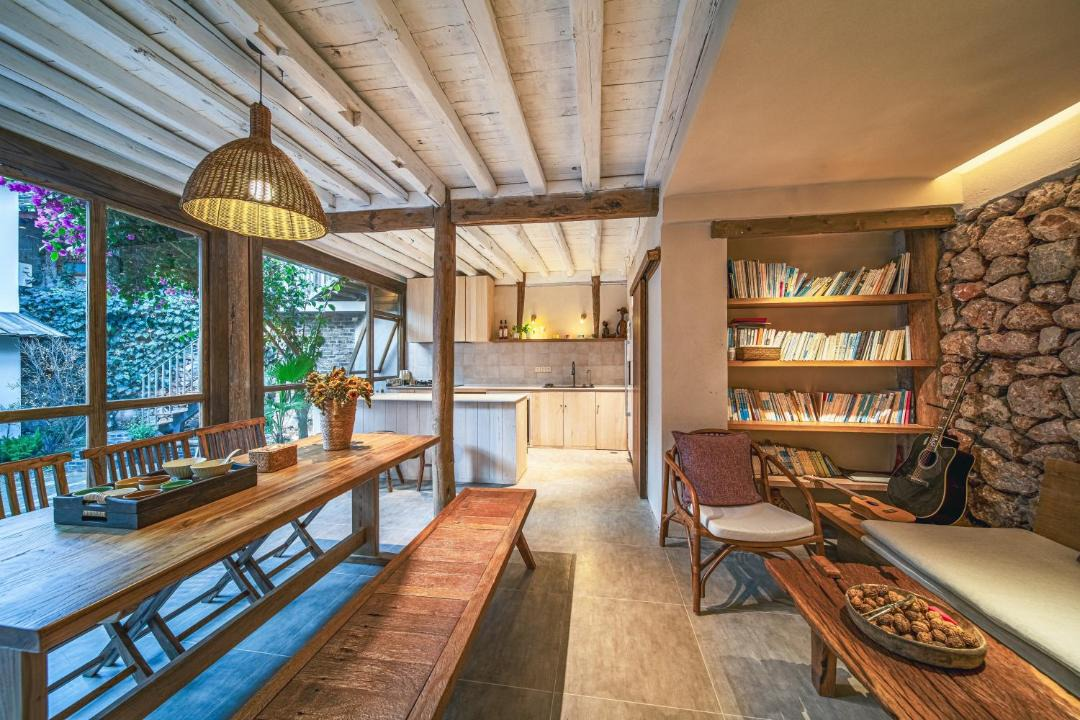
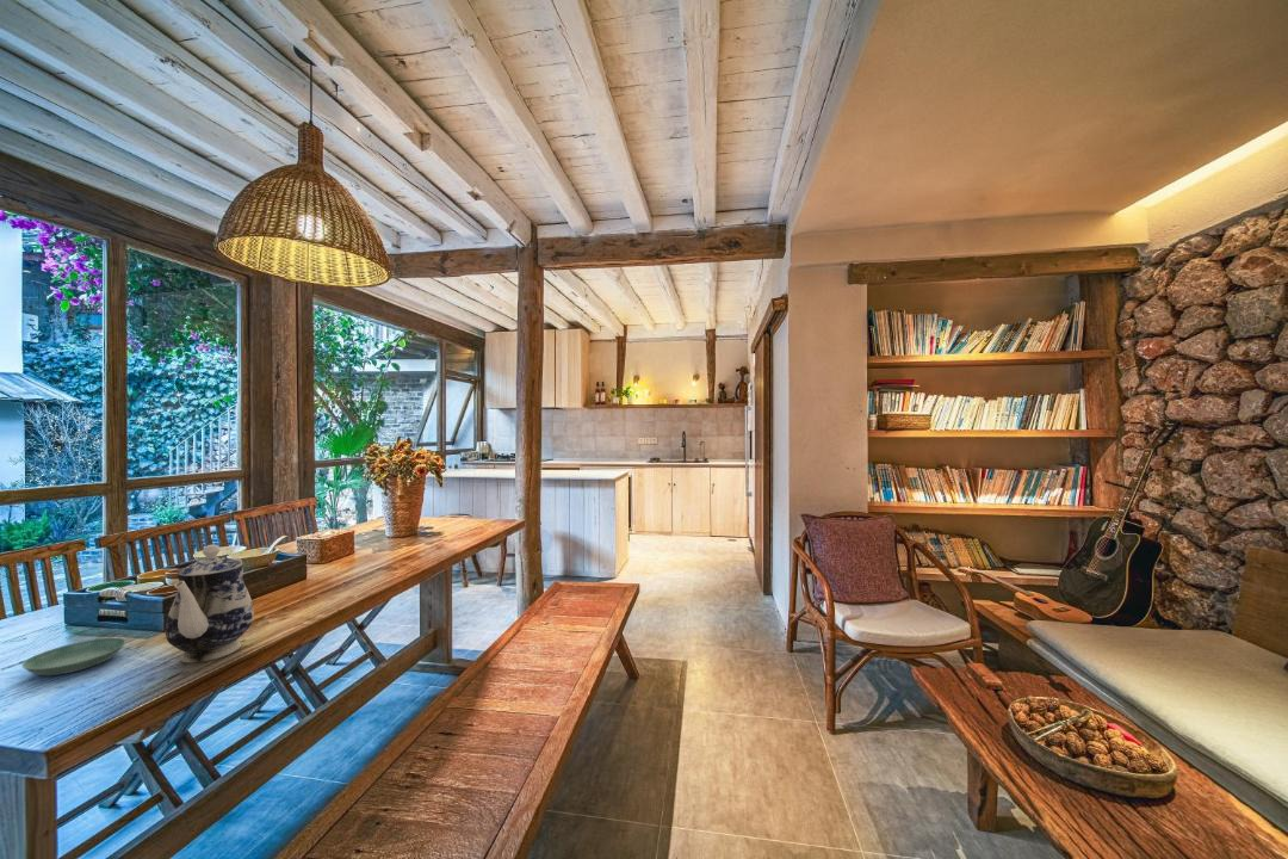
+ teapot (211, 598)
+ saucer (76, 657)
